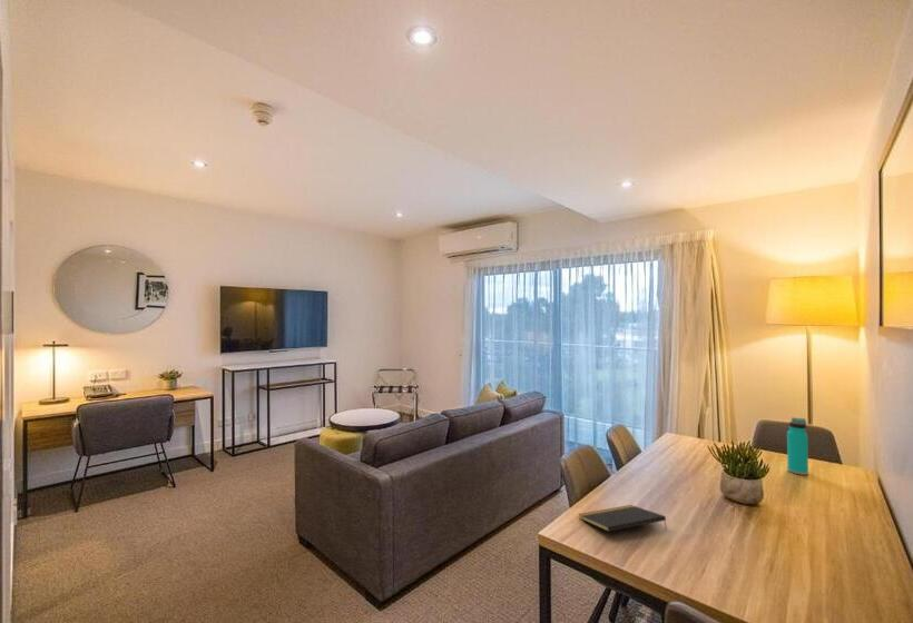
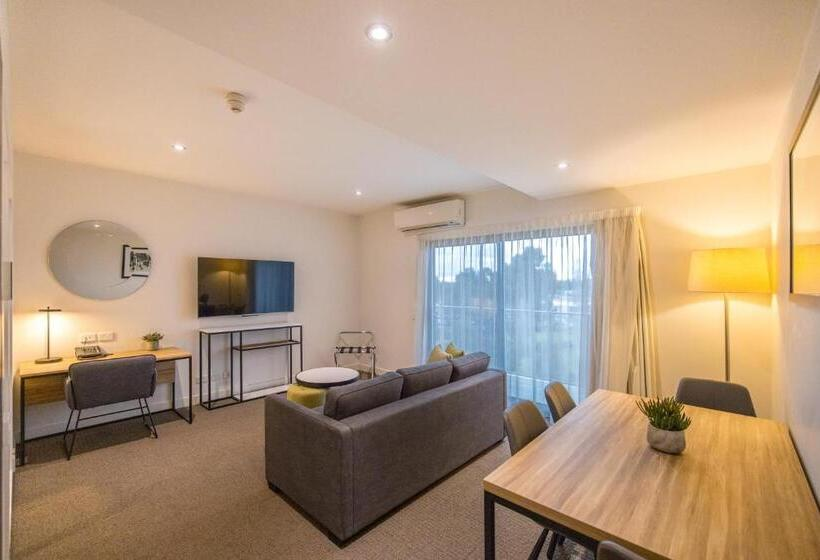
- notepad (620, 516)
- water bottle (797, 445)
